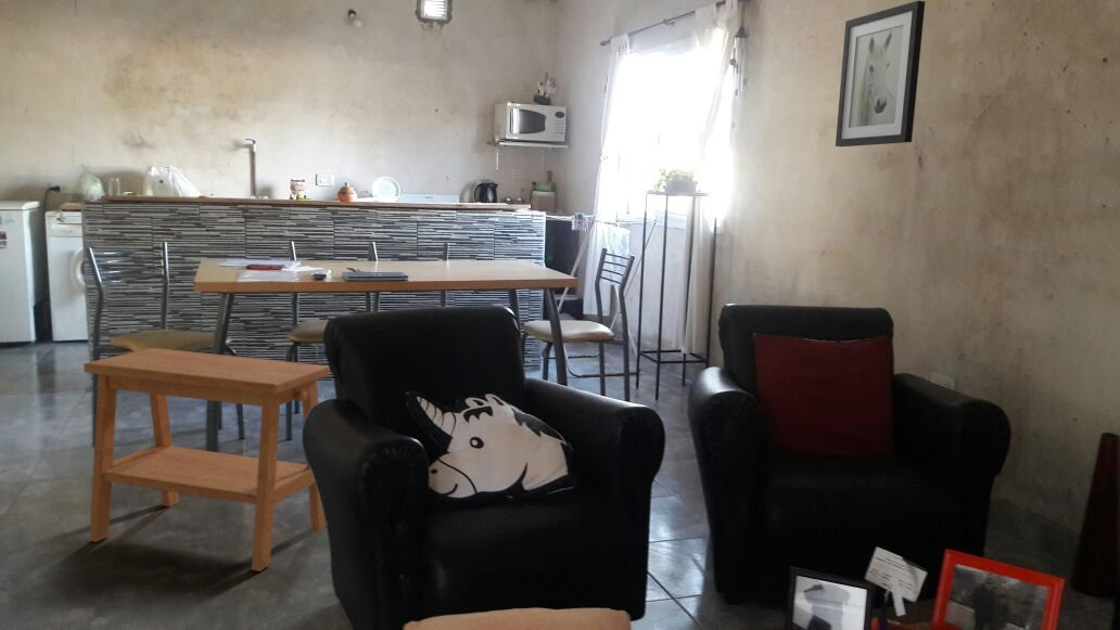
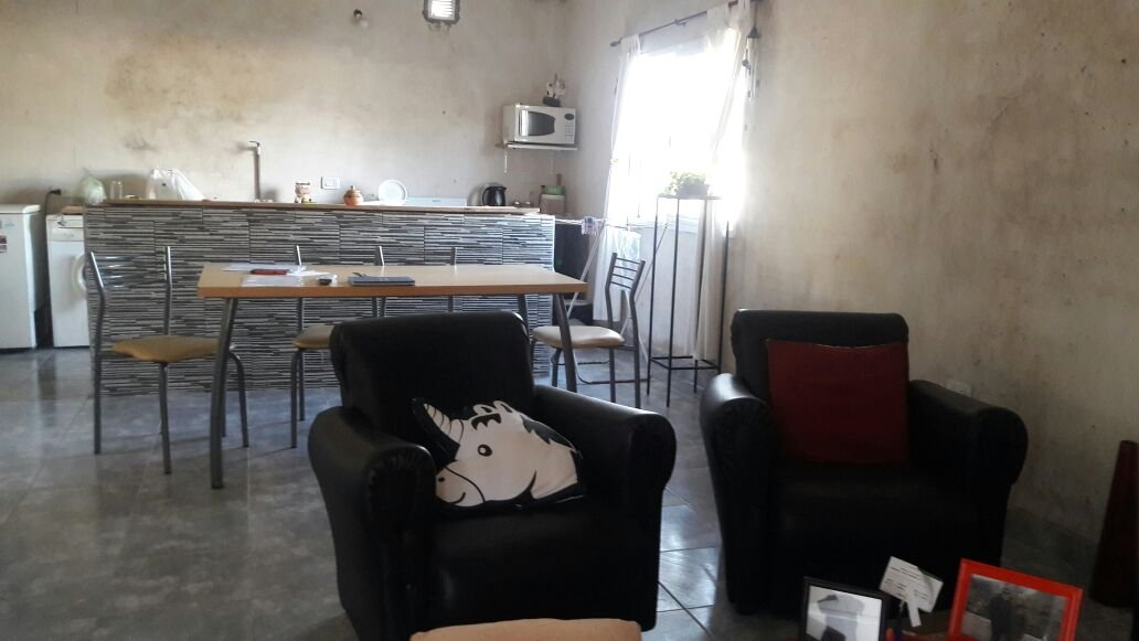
- side table (209, 451)
- wall art (877, 78)
